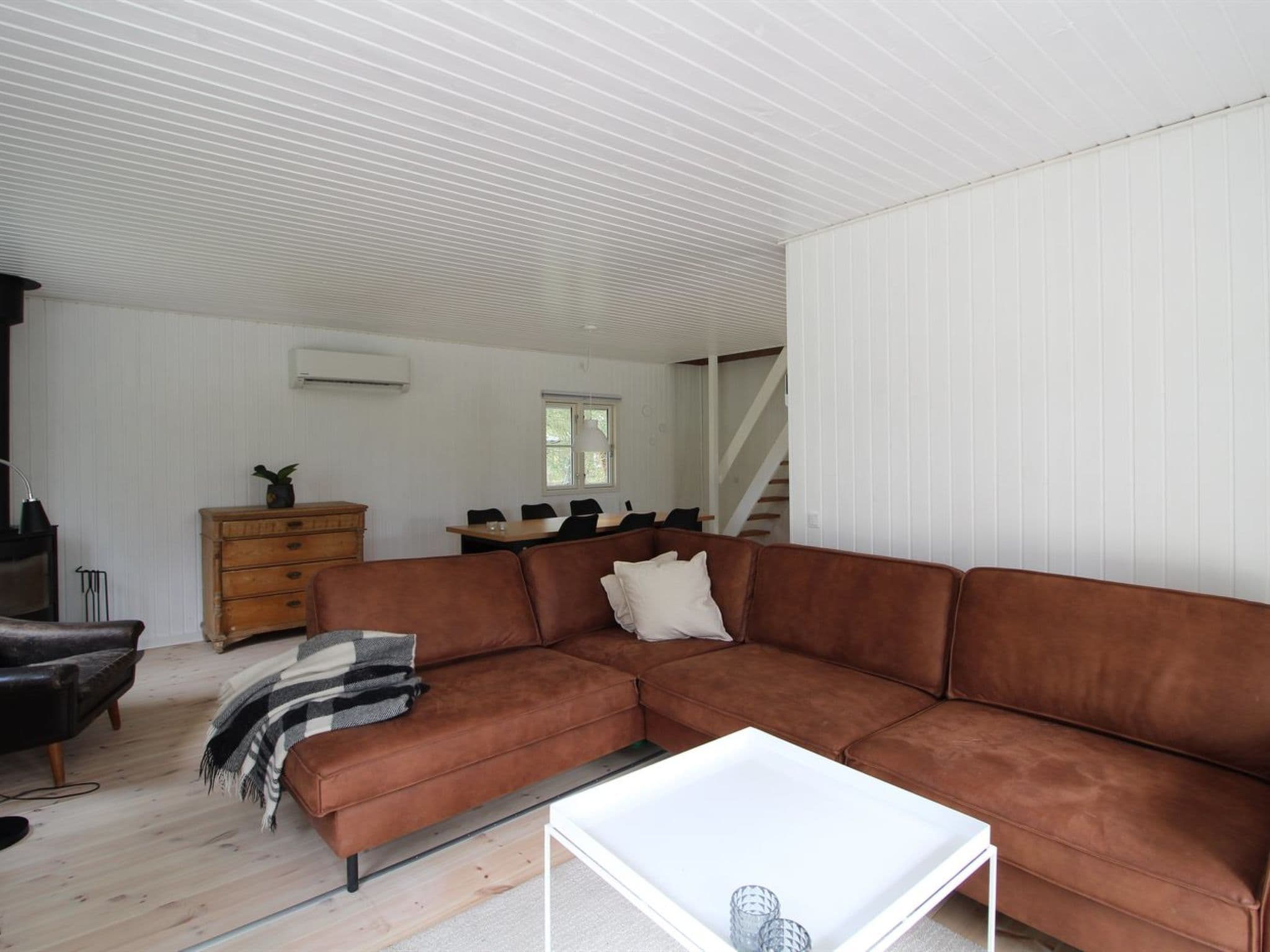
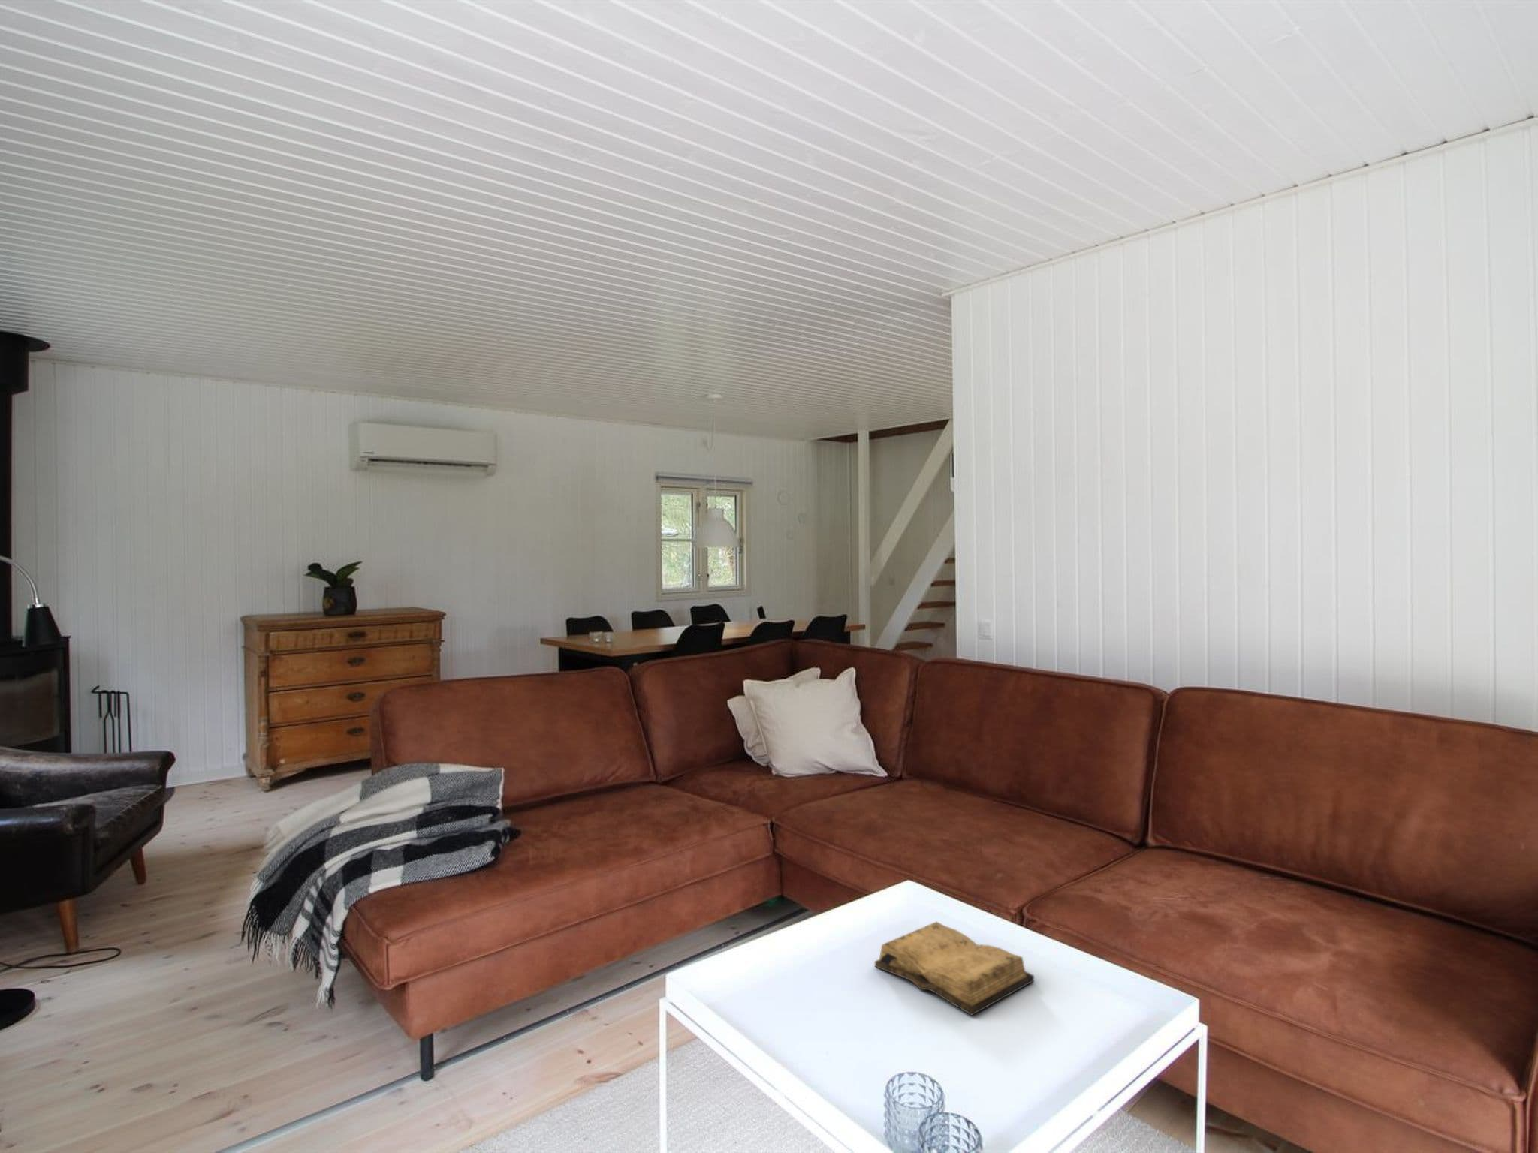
+ diary (949, 963)
